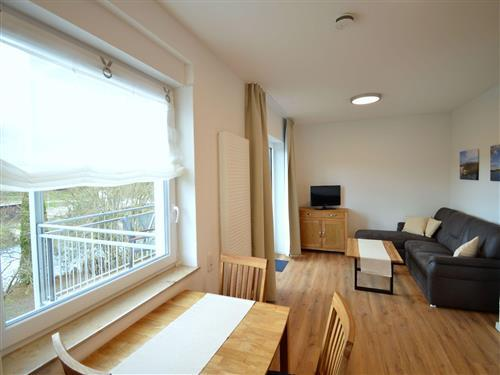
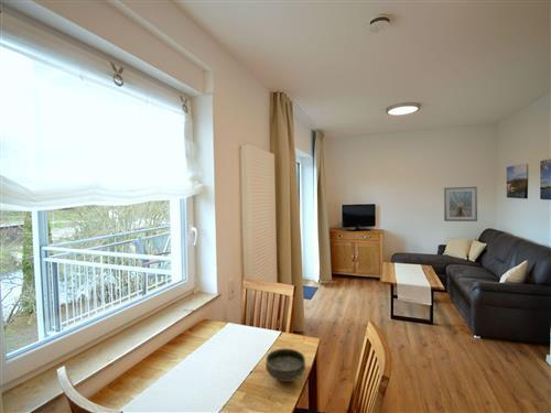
+ bowl (285, 368)
+ picture frame (460, 204)
